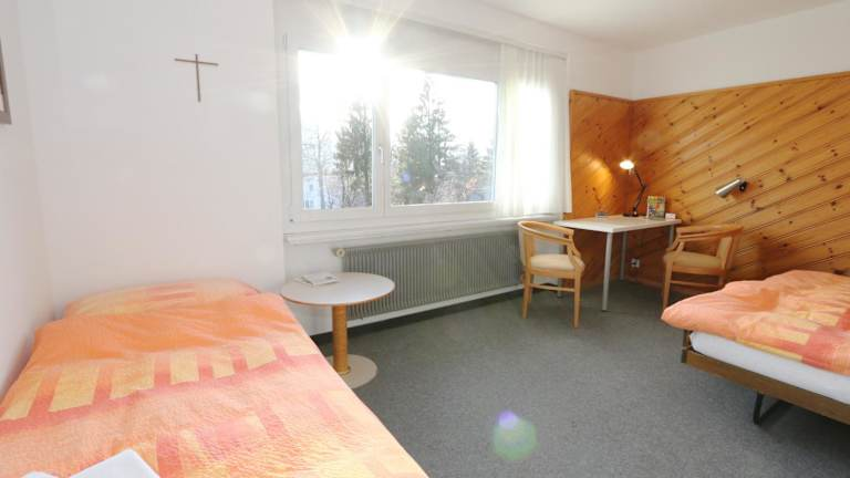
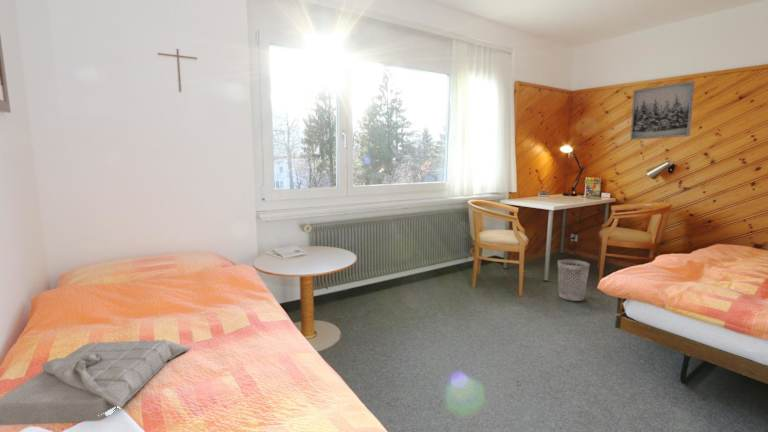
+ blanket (103, 365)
+ wall art (660, 112)
+ wastebasket (572, 280)
